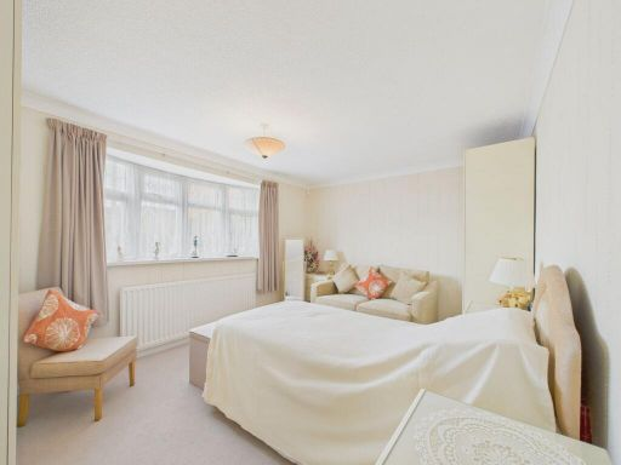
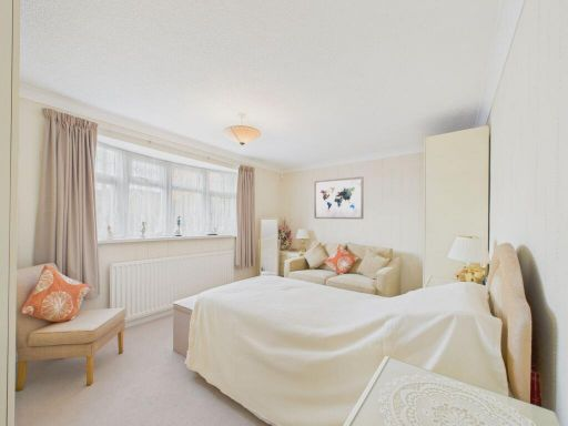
+ wall art (337, 199)
